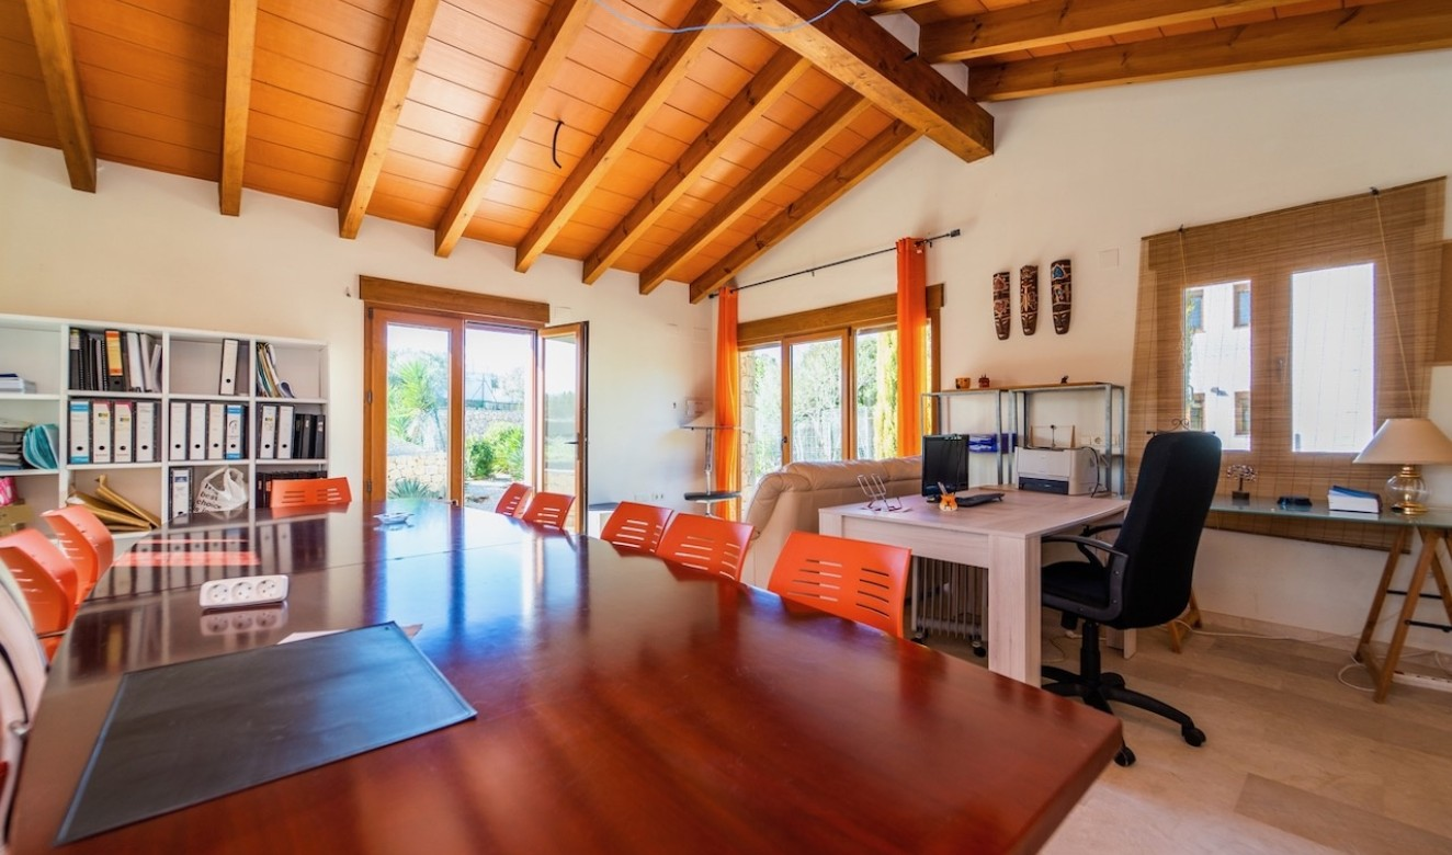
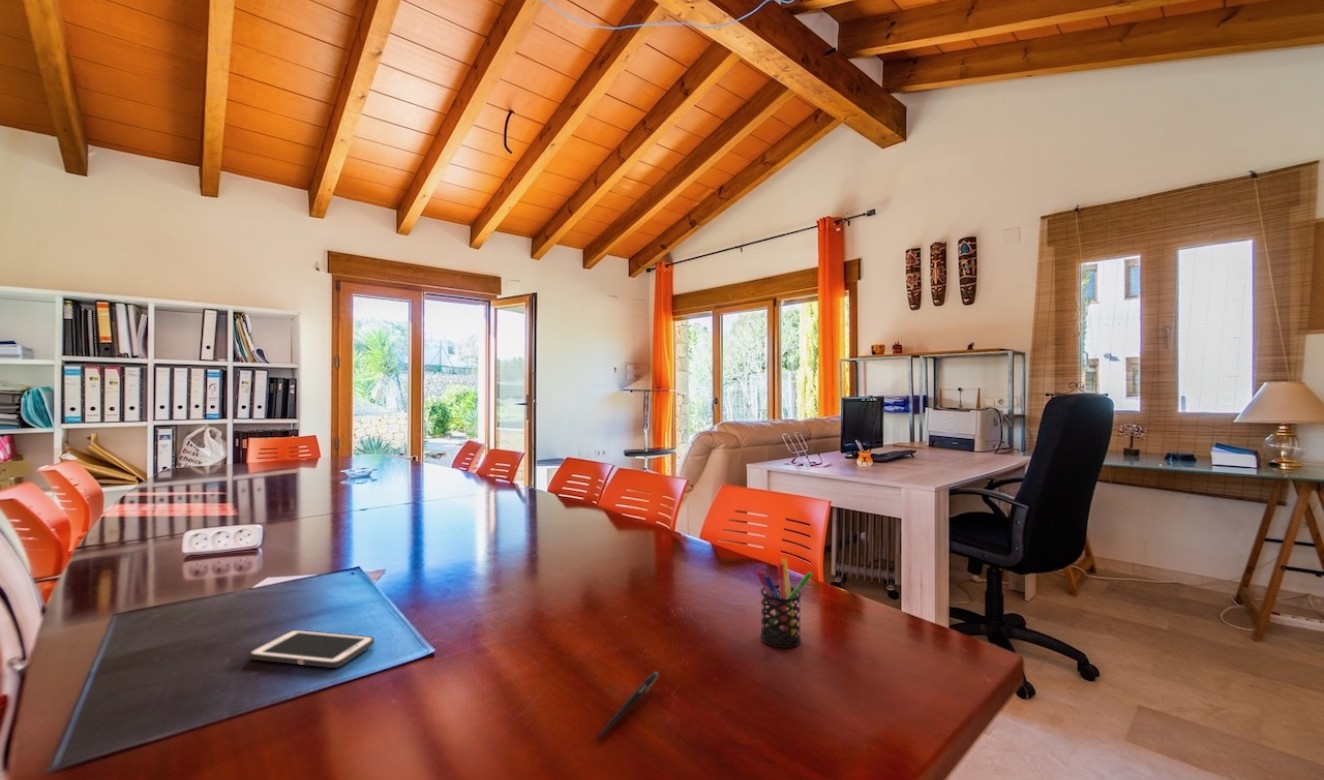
+ pen holder (785, 599)
+ cell phone (313, 648)
+ pen (630, 700)
